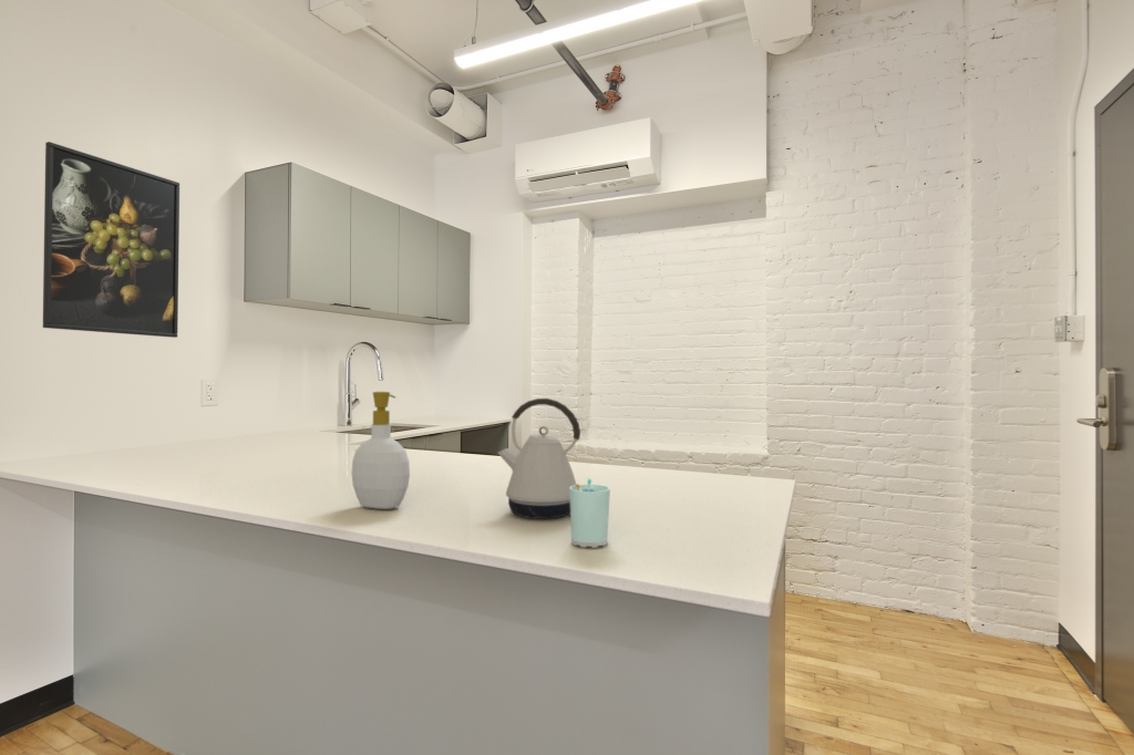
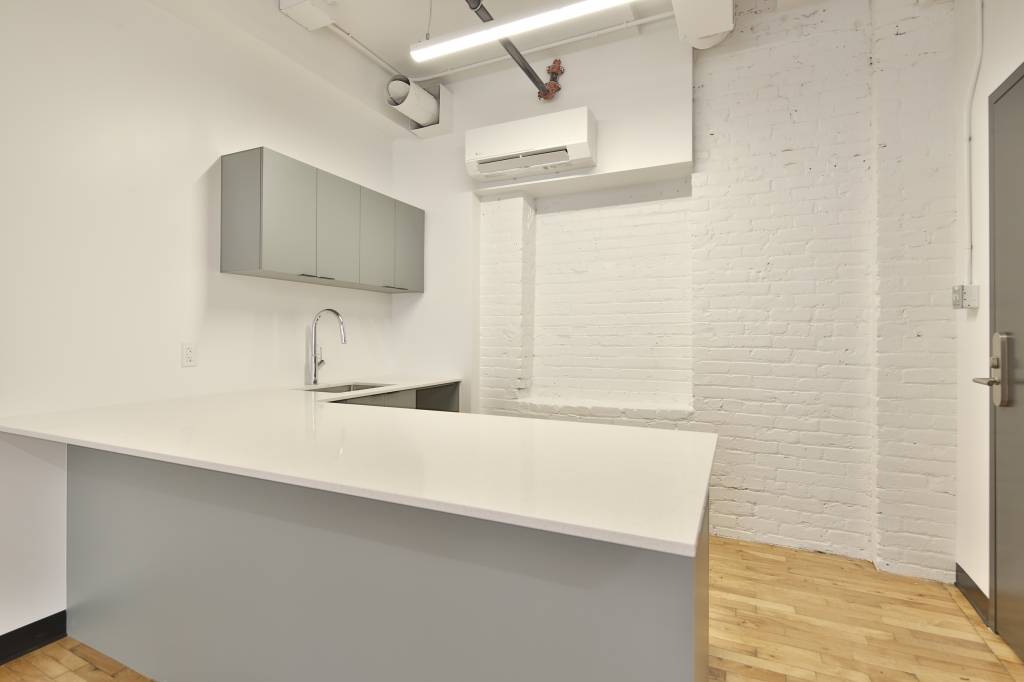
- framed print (117, 248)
- kettle (539, 455)
- soap bottle (382, 448)
- cup (588, 508)
